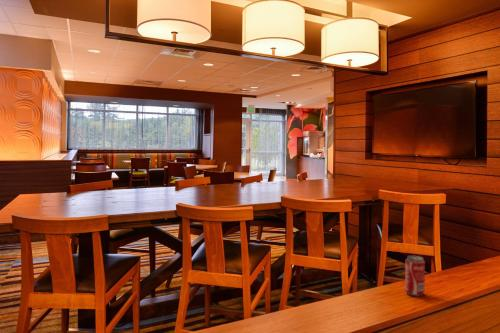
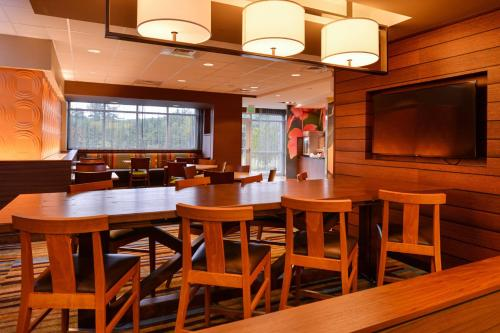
- beverage can (414, 275)
